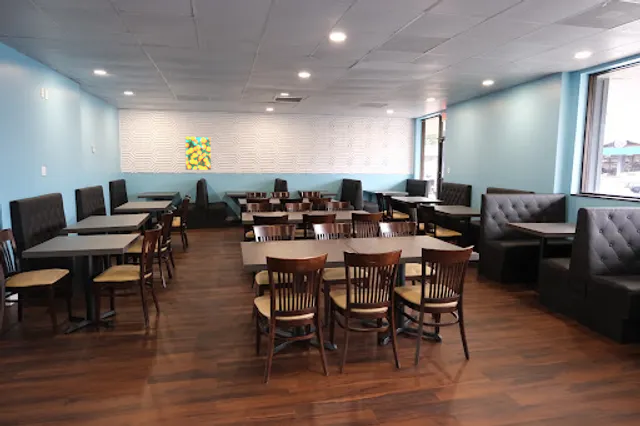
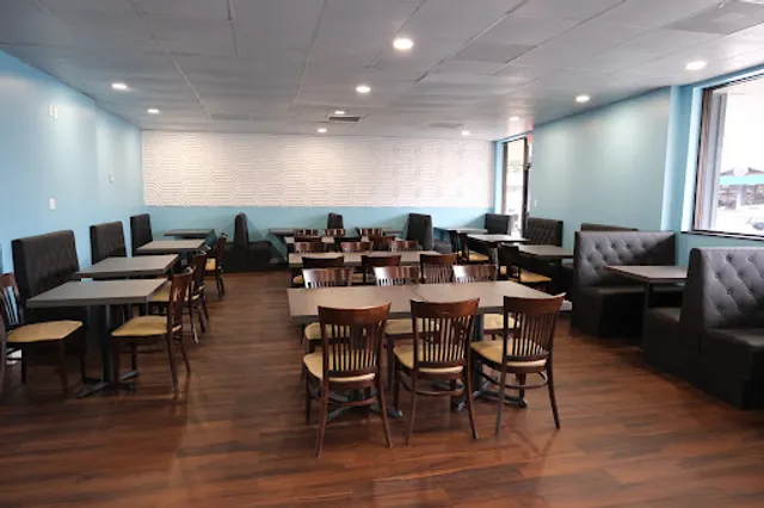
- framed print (198, 153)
